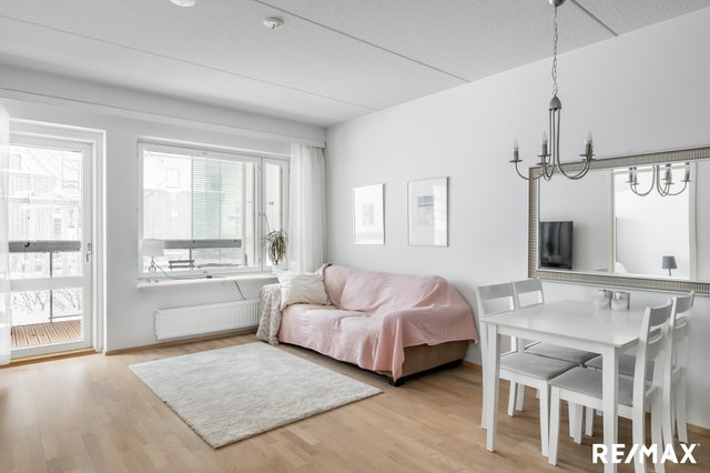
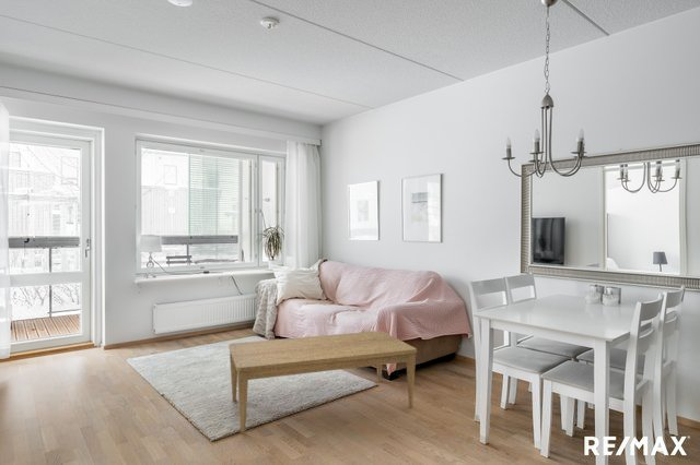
+ coffee table (319, 371)
